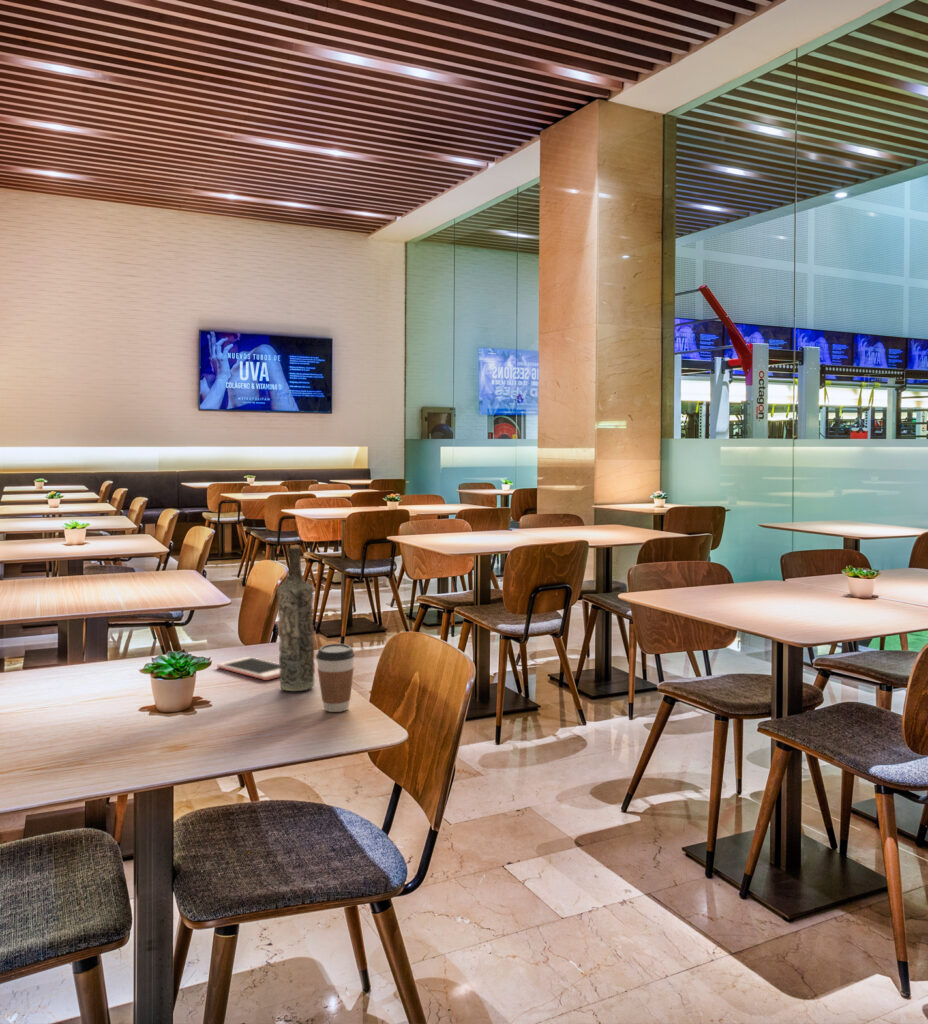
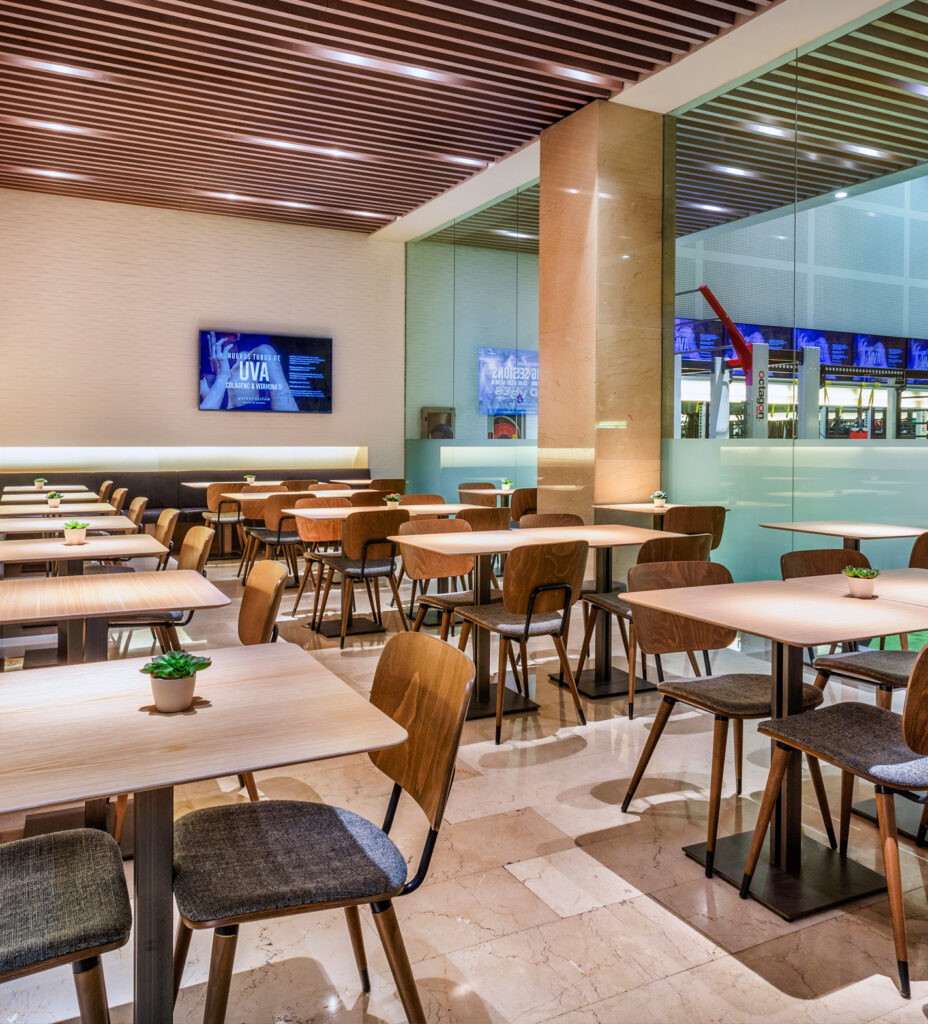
- coffee cup (335, 678)
- cell phone (256, 667)
- bottle (295, 617)
